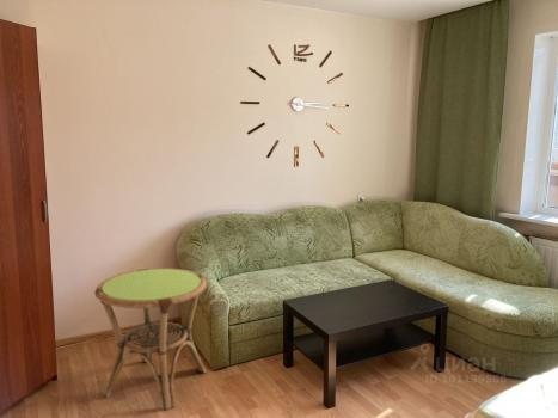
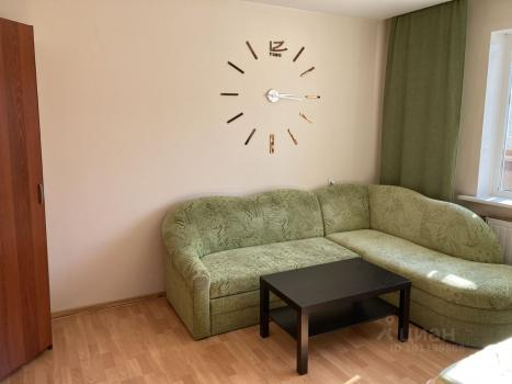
- side table (154, 332)
